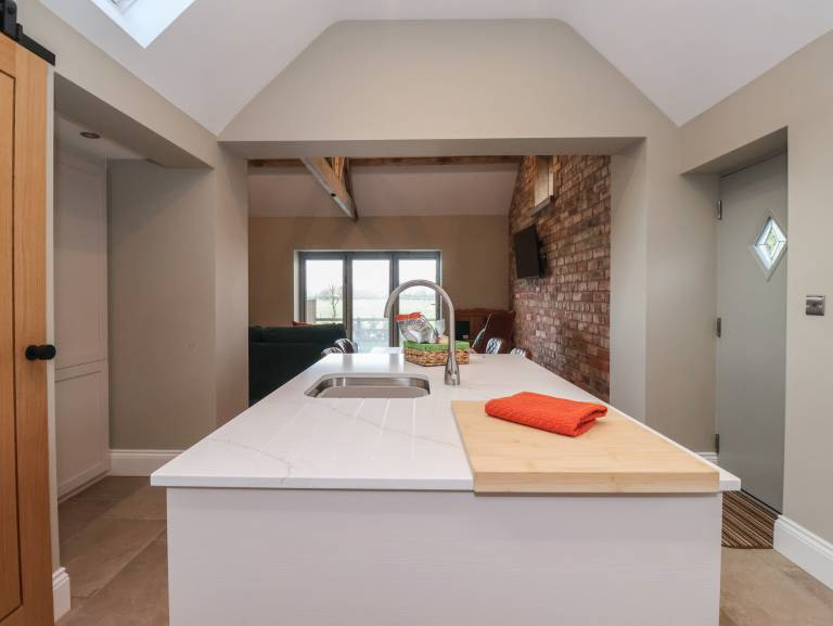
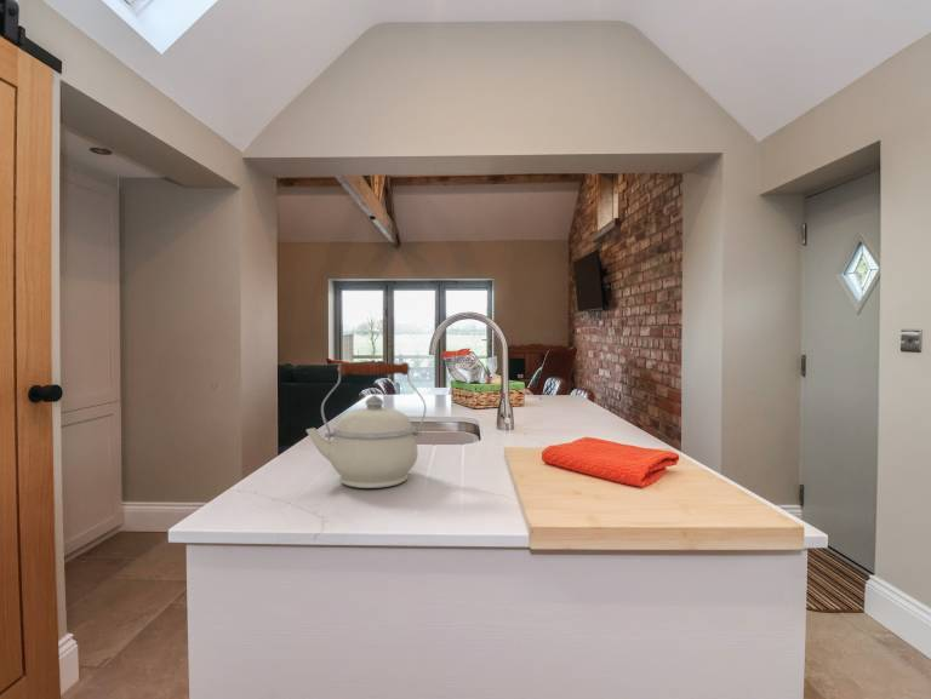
+ kettle (366, 420)
